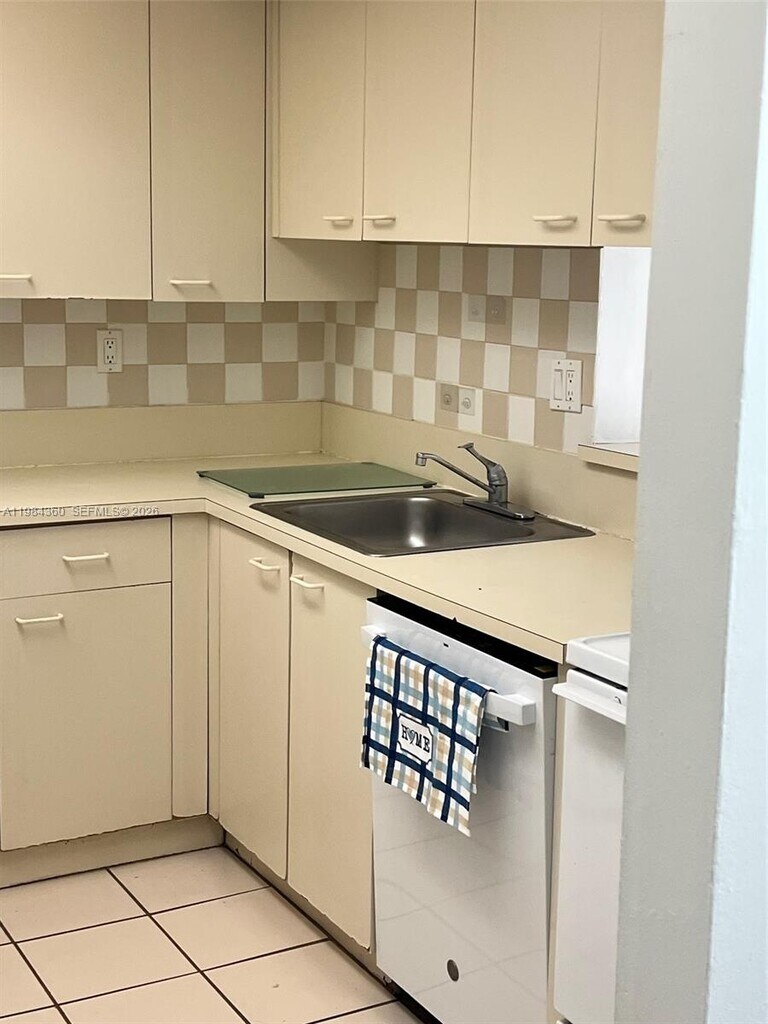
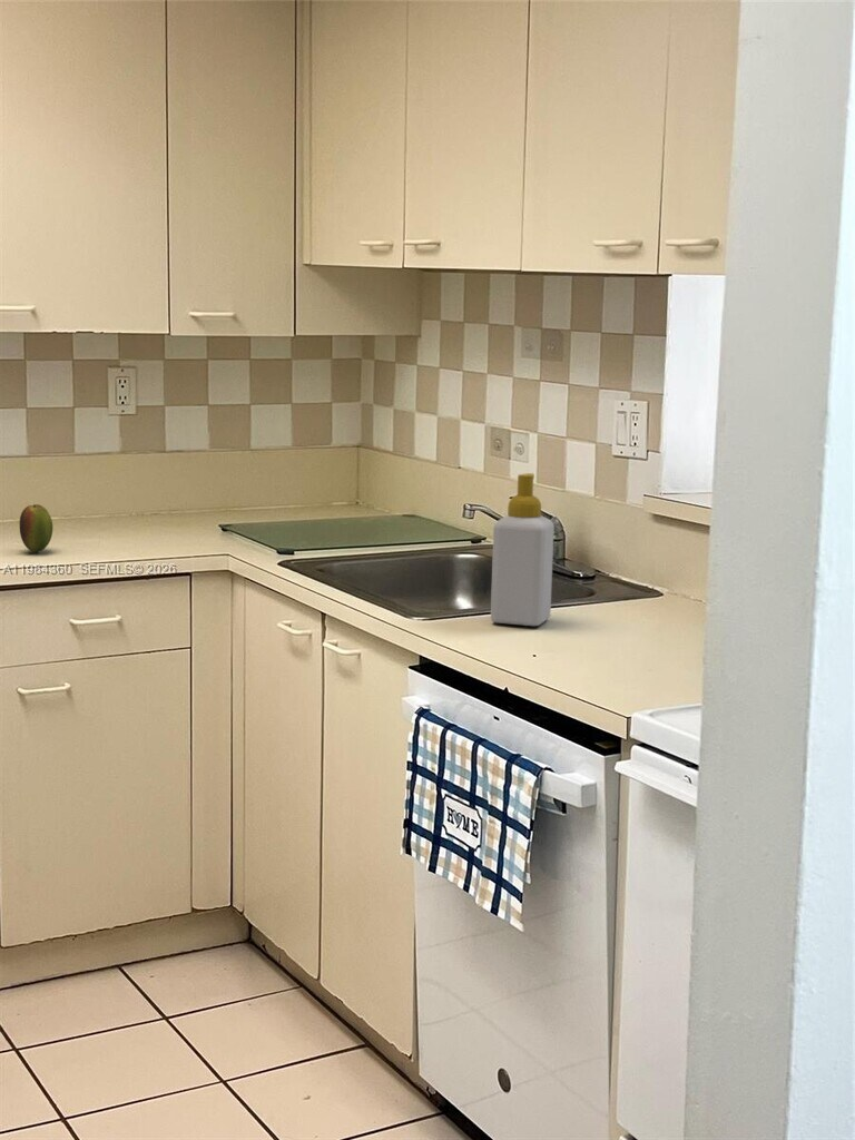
+ fruit (36, 528)
+ soap bottle (522, 548)
